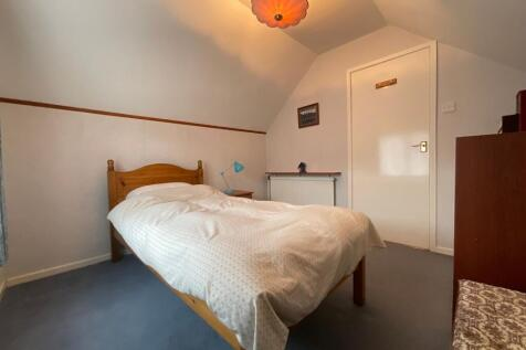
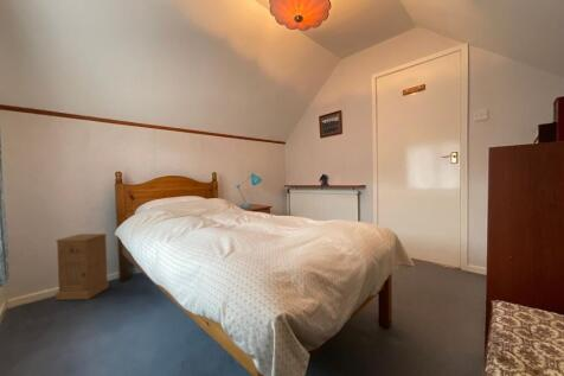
+ nightstand (82, 265)
